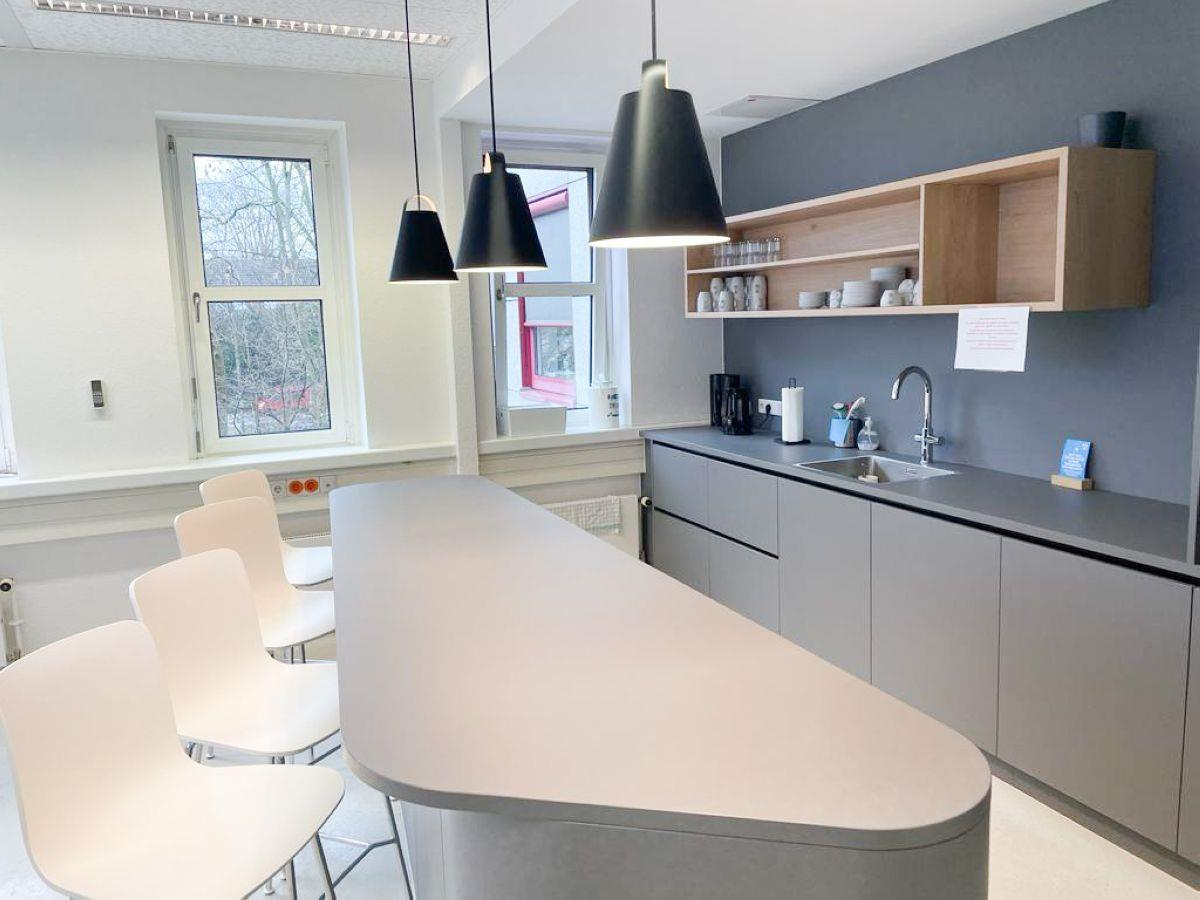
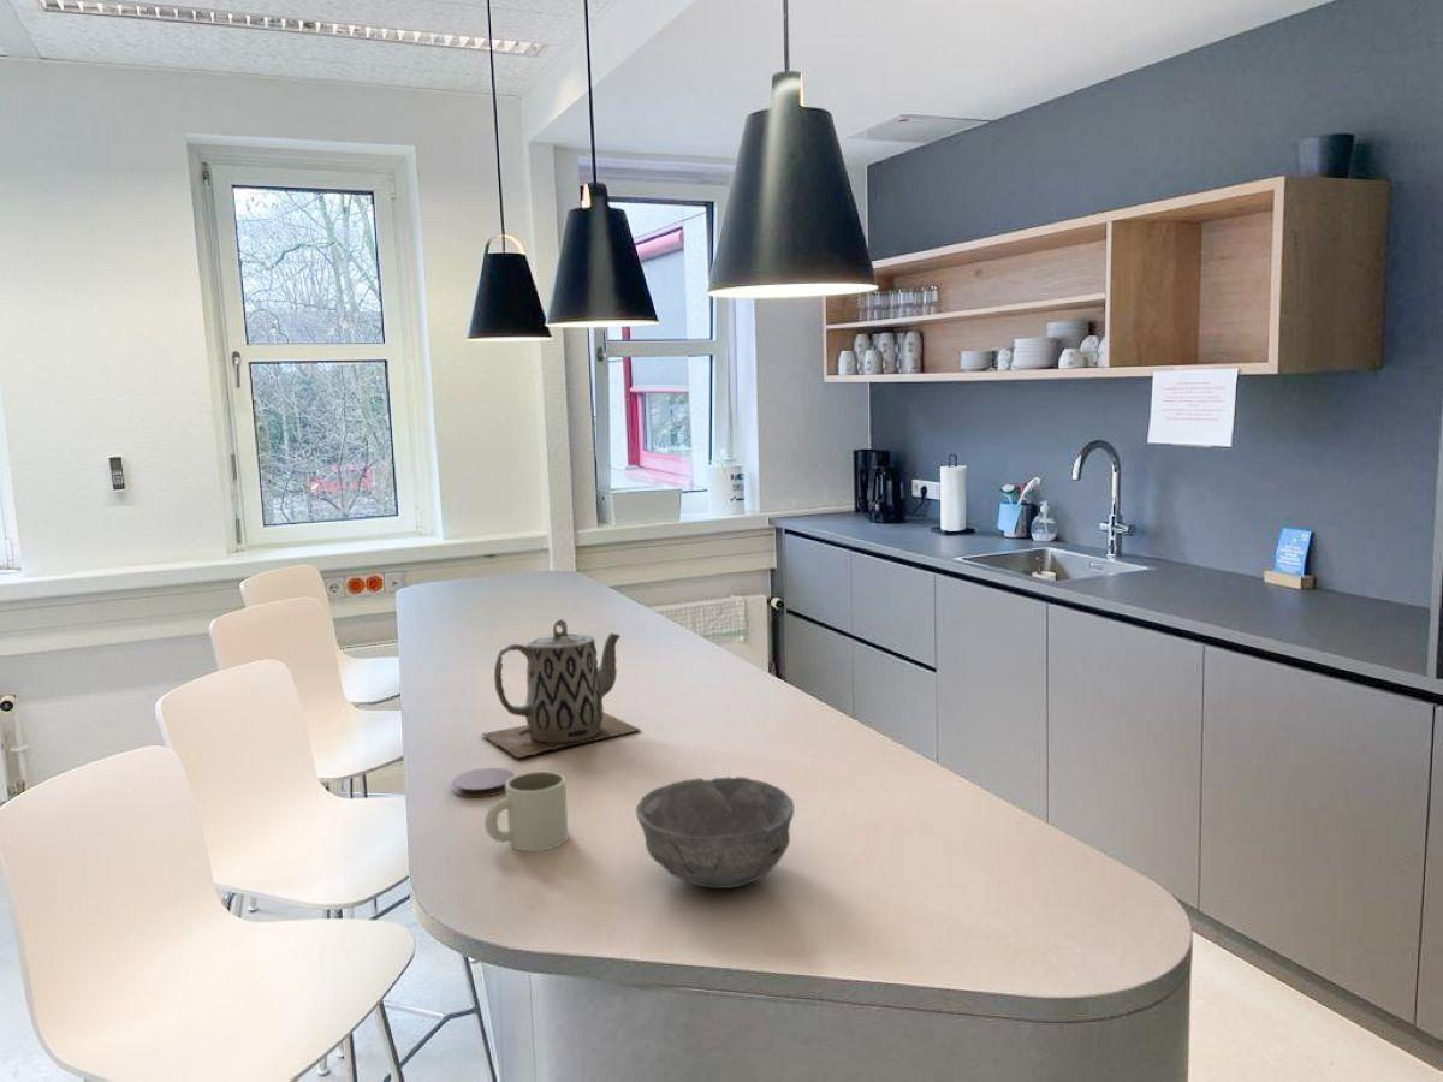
+ coaster (483, 781)
+ teapot (558, 676)
+ bowl (715, 839)
+ mug (525, 813)
